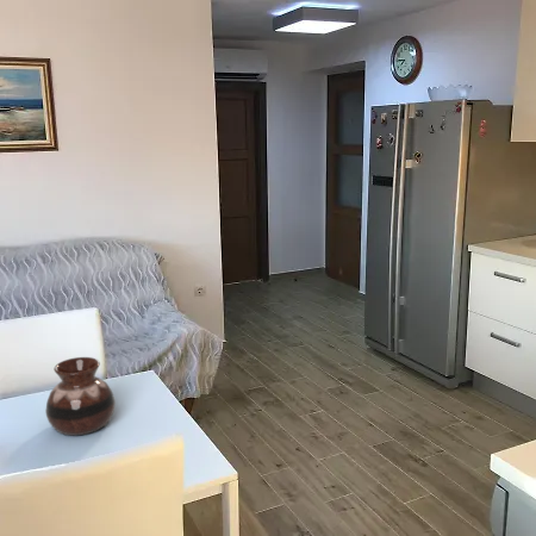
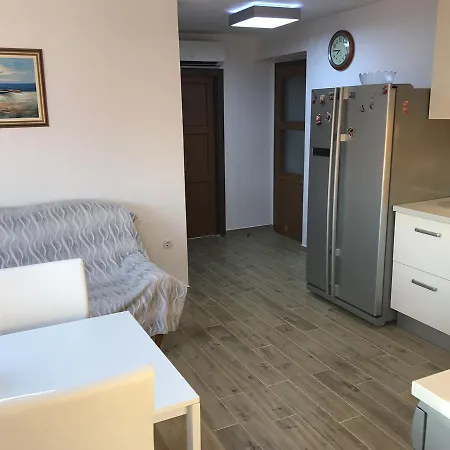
- vase (80, 394)
